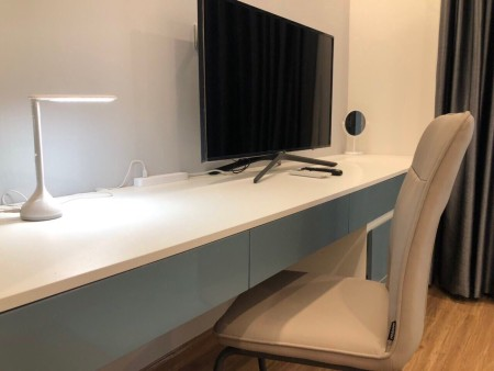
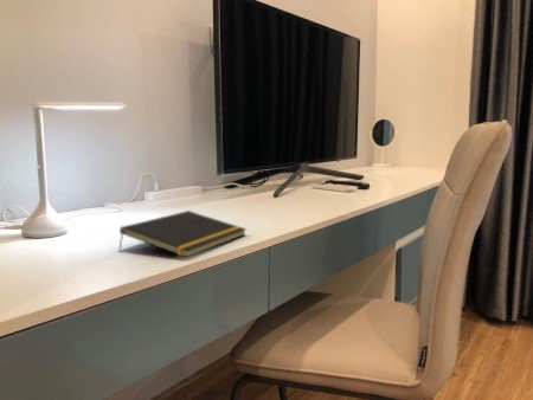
+ notepad (187, 231)
